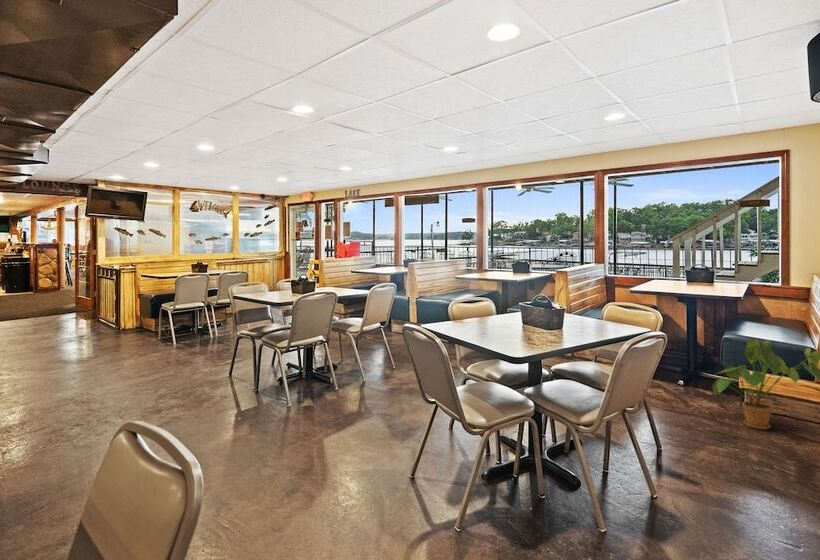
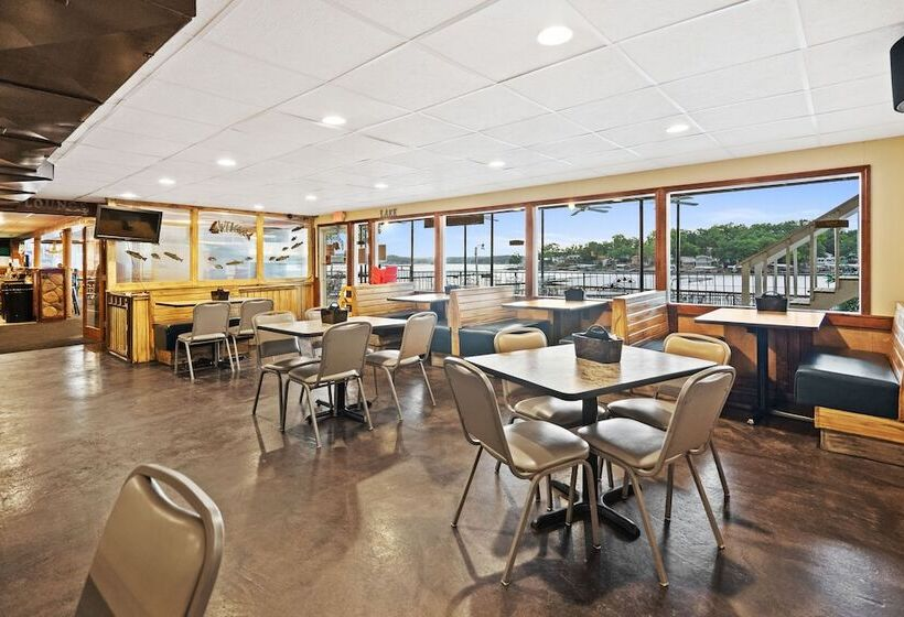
- house plant (766, 382)
